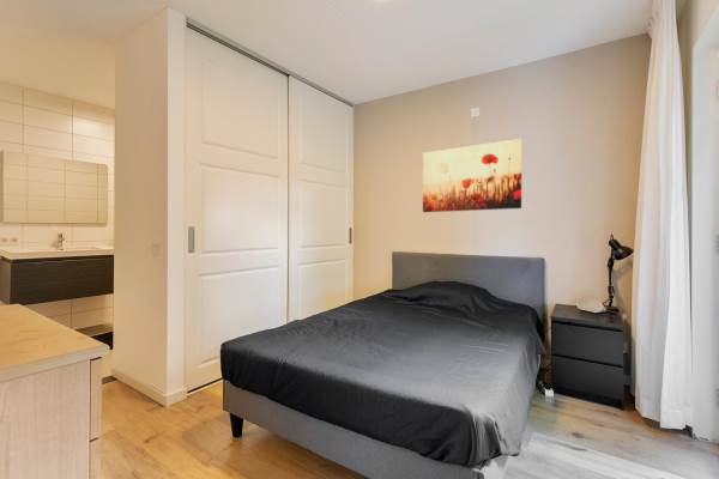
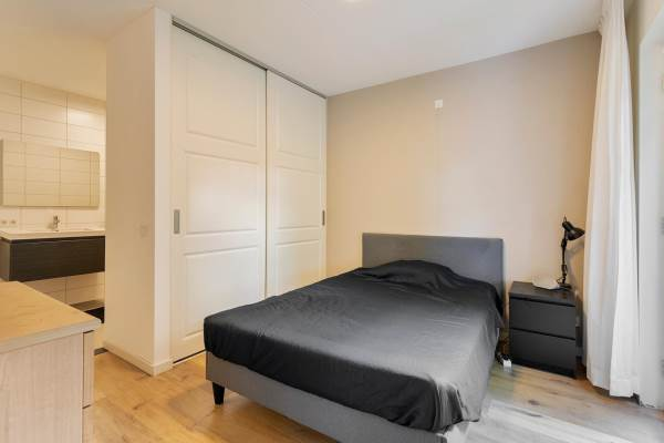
- wall art (469, 178)
